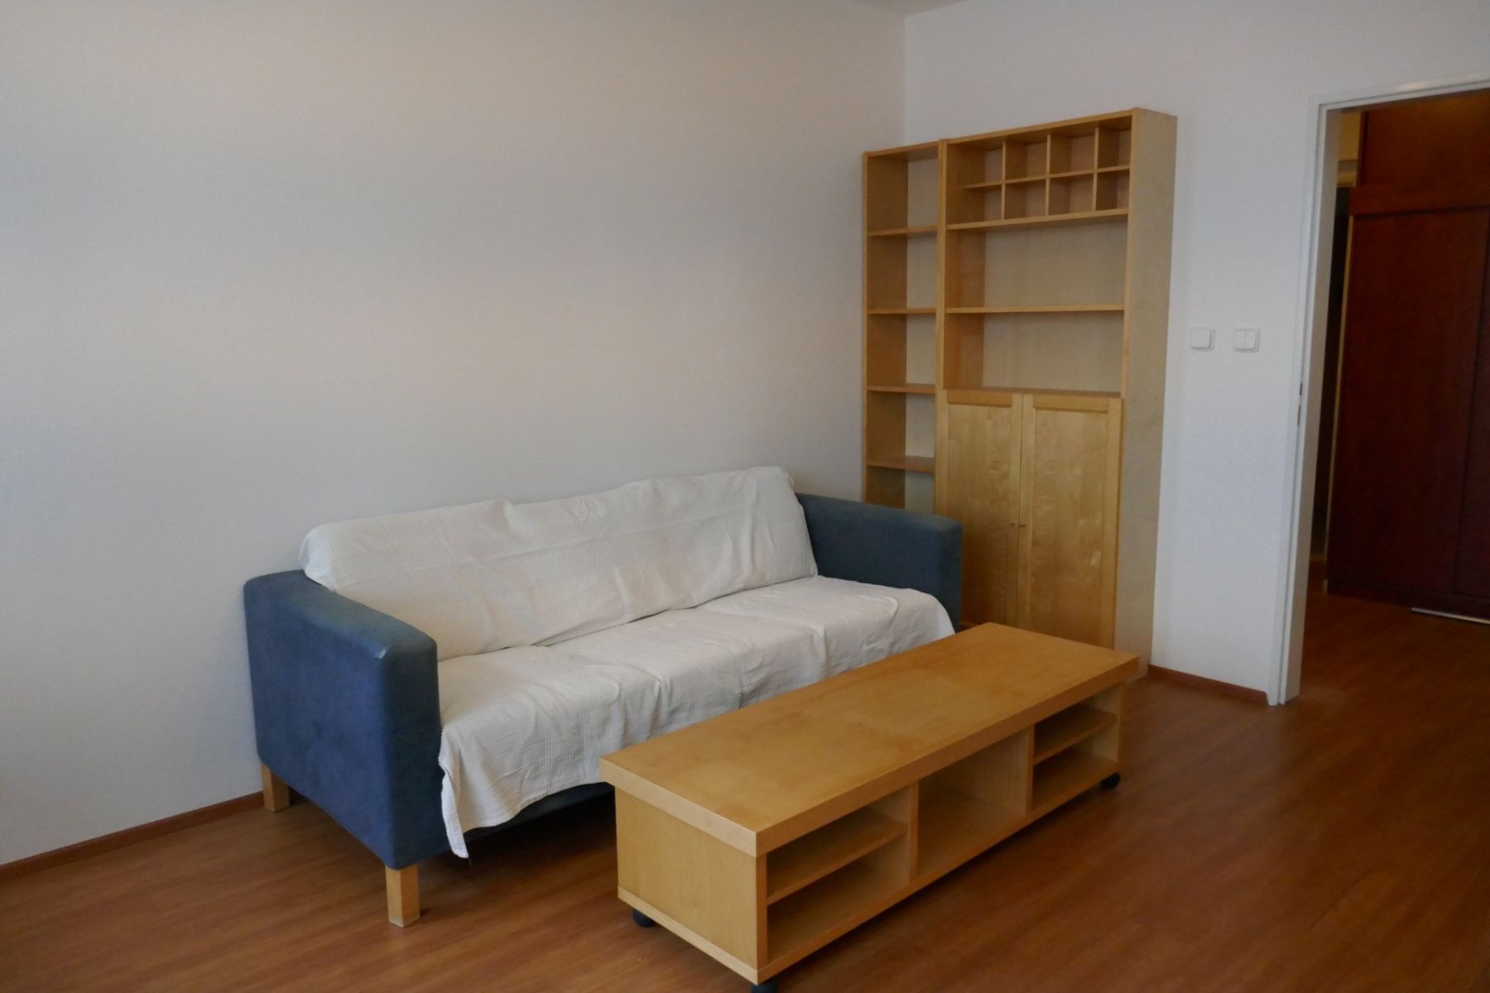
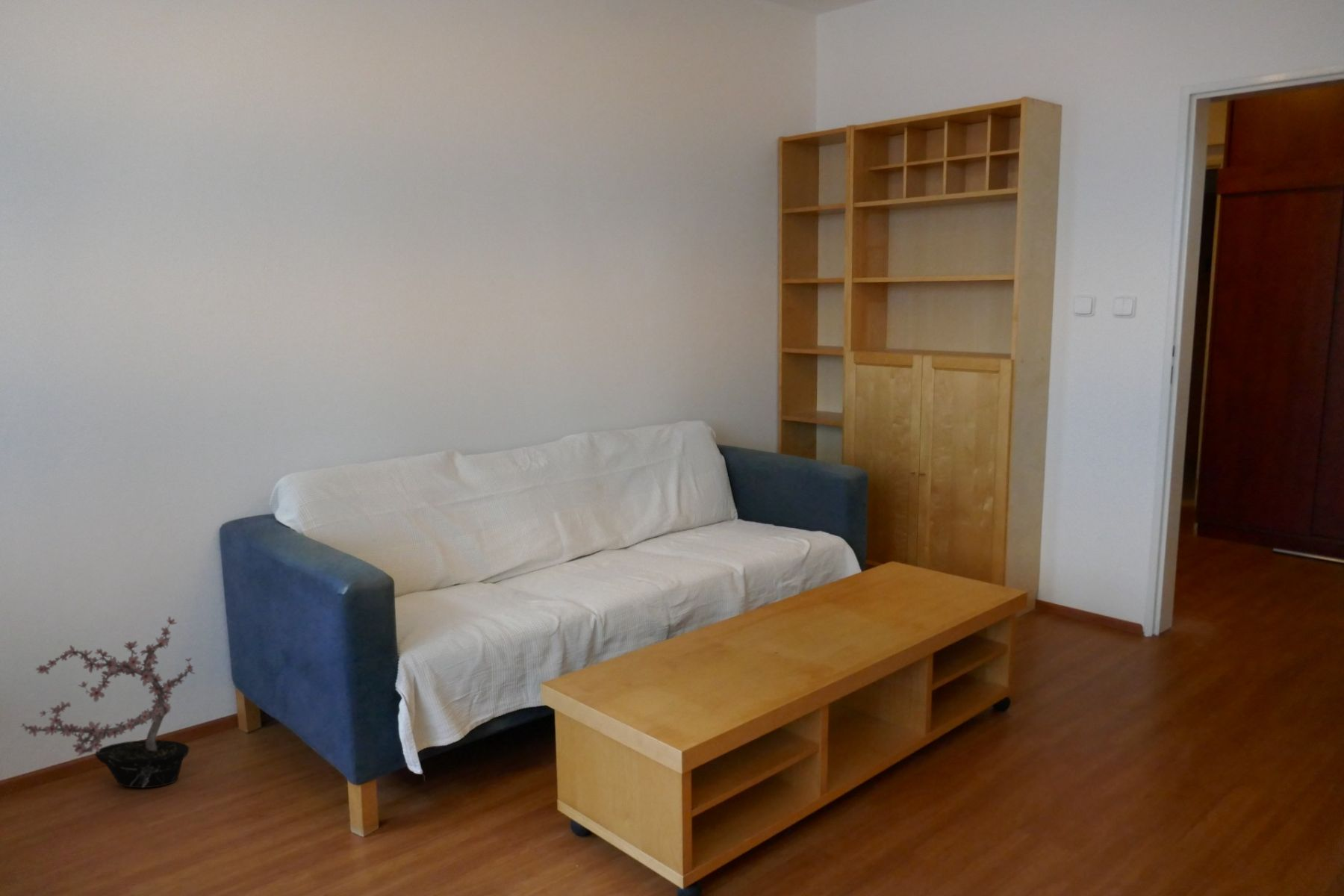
+ potted plant (108, 724)
